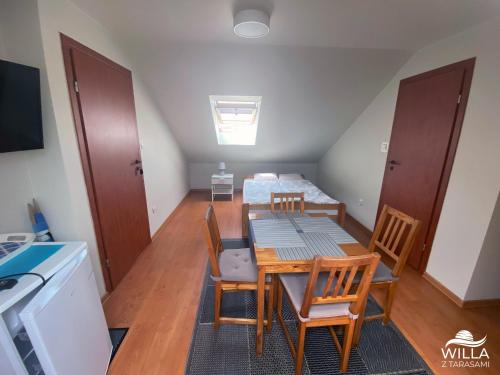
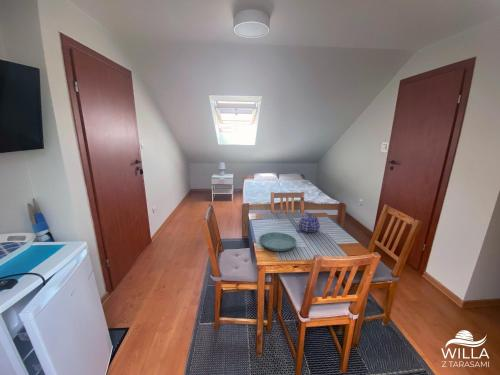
+ teapot (309, 221)
+ saucer (277, 241)
